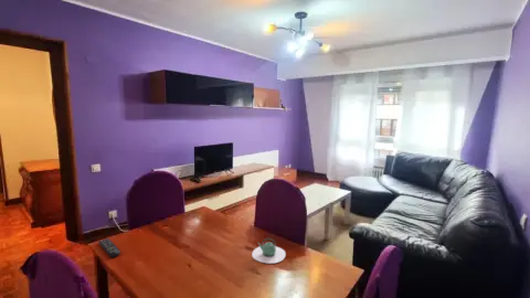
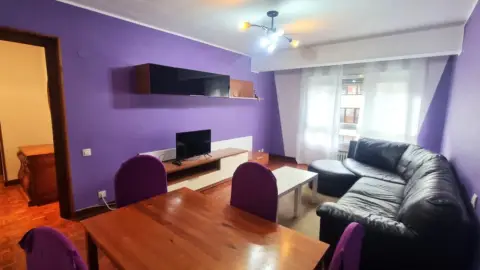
- teapot (268, 245)
- remote control (108, 246)
